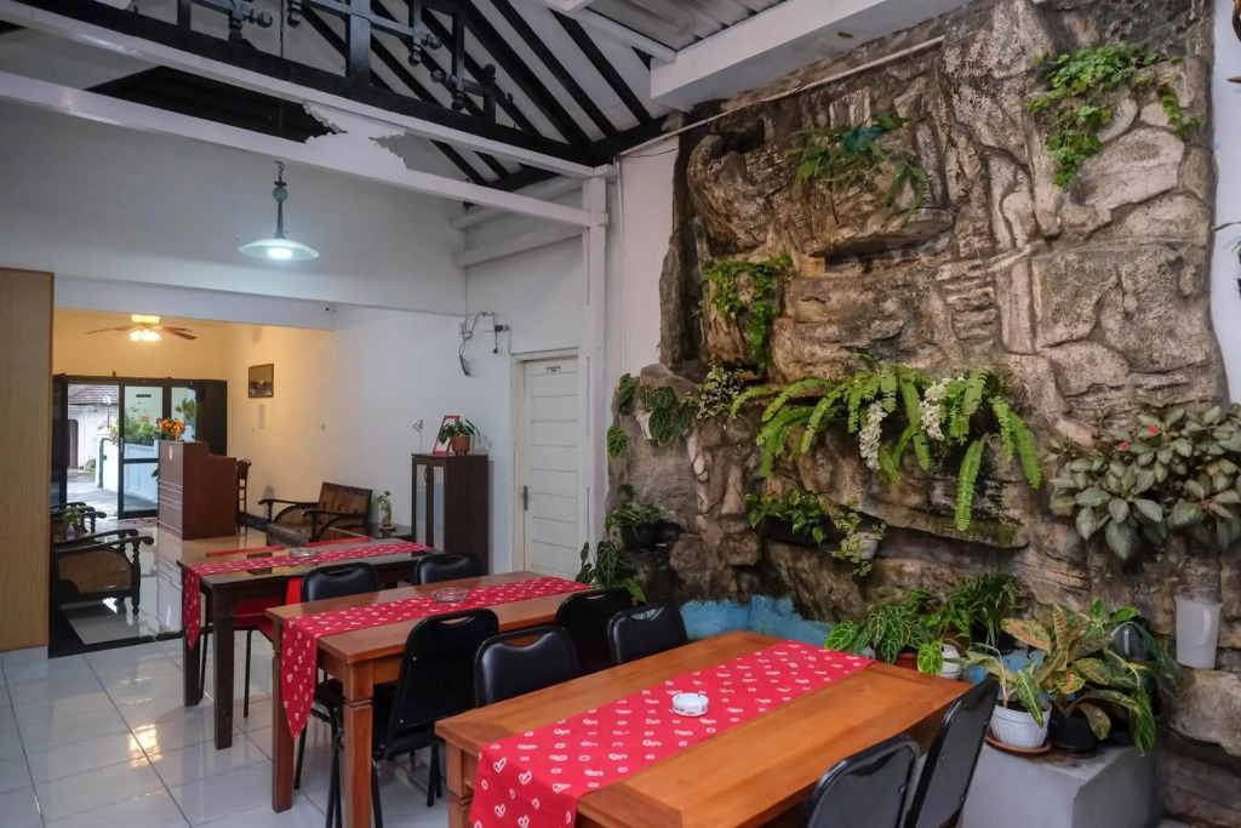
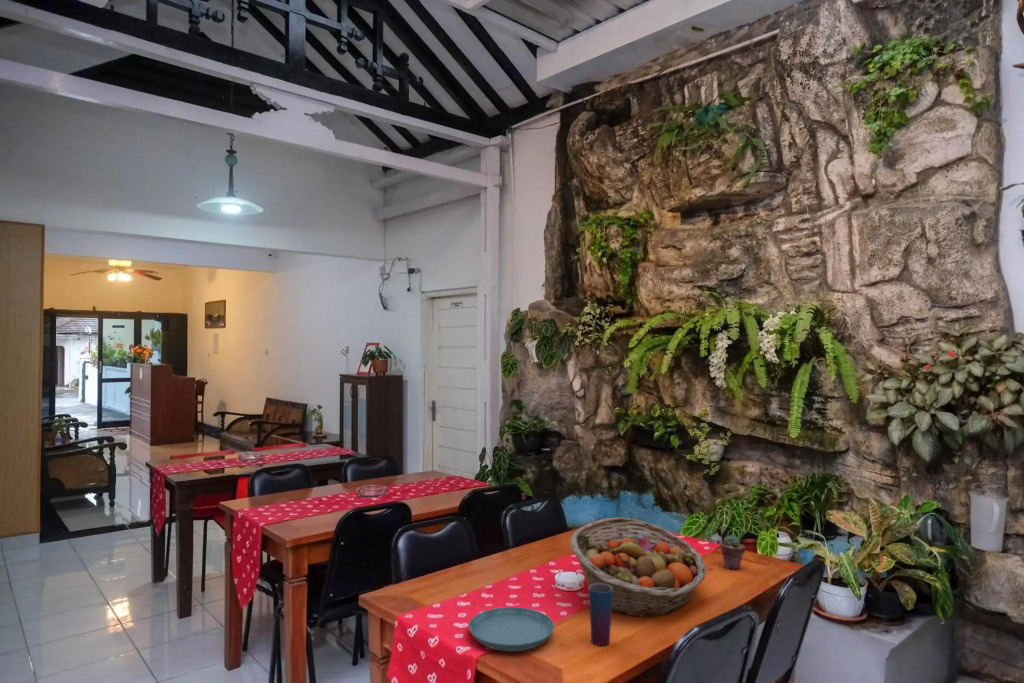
+ cup (600, 614)
+ saucer (511, 629)
+ fruit basket (637, 564)
+ potted succulent (732, 551)
